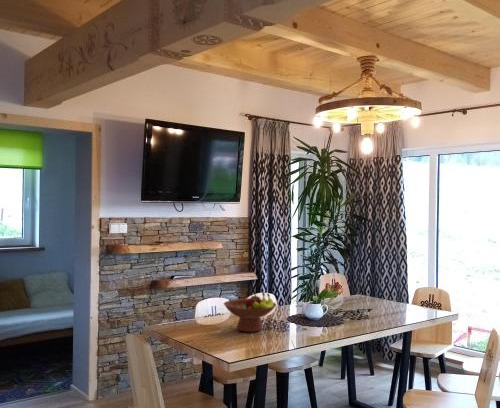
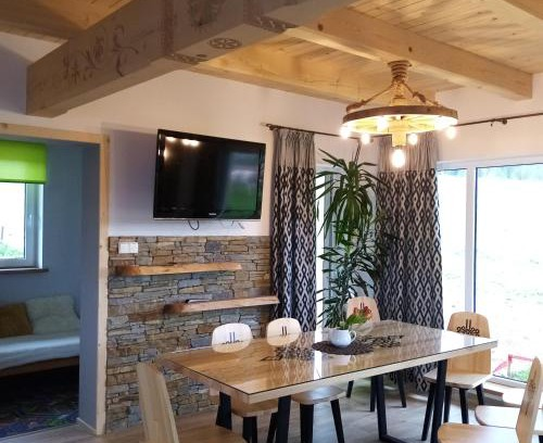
- fruit bowl (249, 311)
